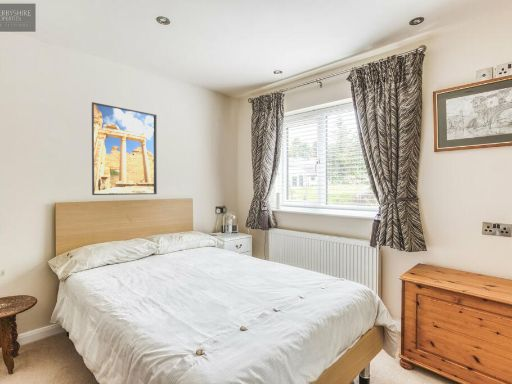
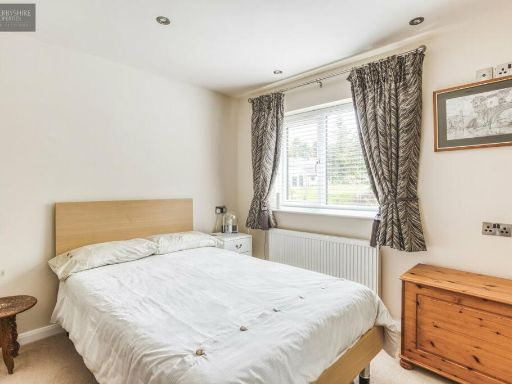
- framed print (126, 151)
